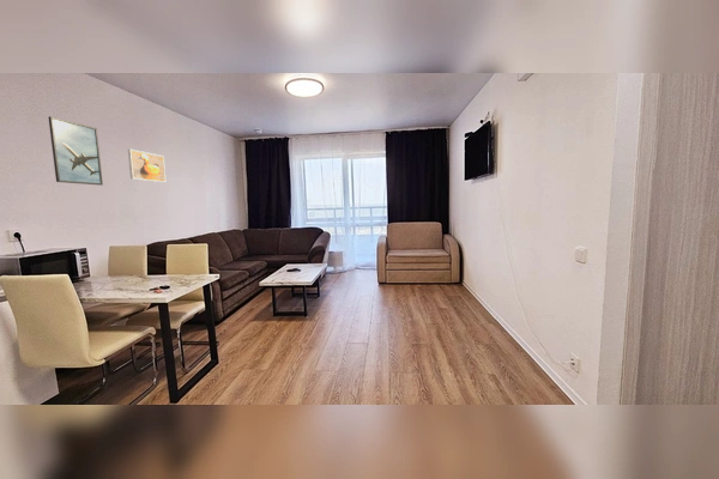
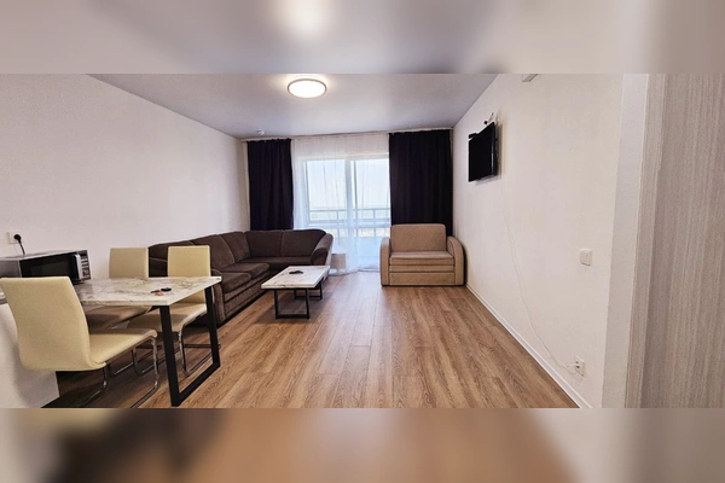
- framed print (147, 166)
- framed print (77, 153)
